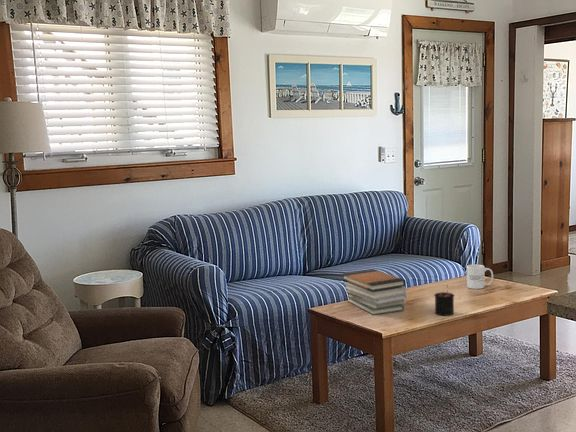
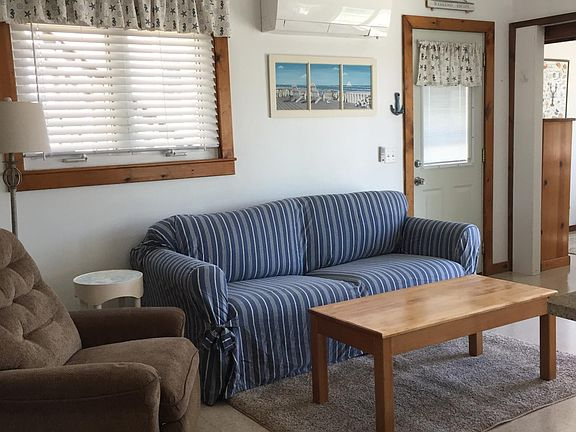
- book stack (374, 291)
- mug (478, 276)
- candle (444, 299)
